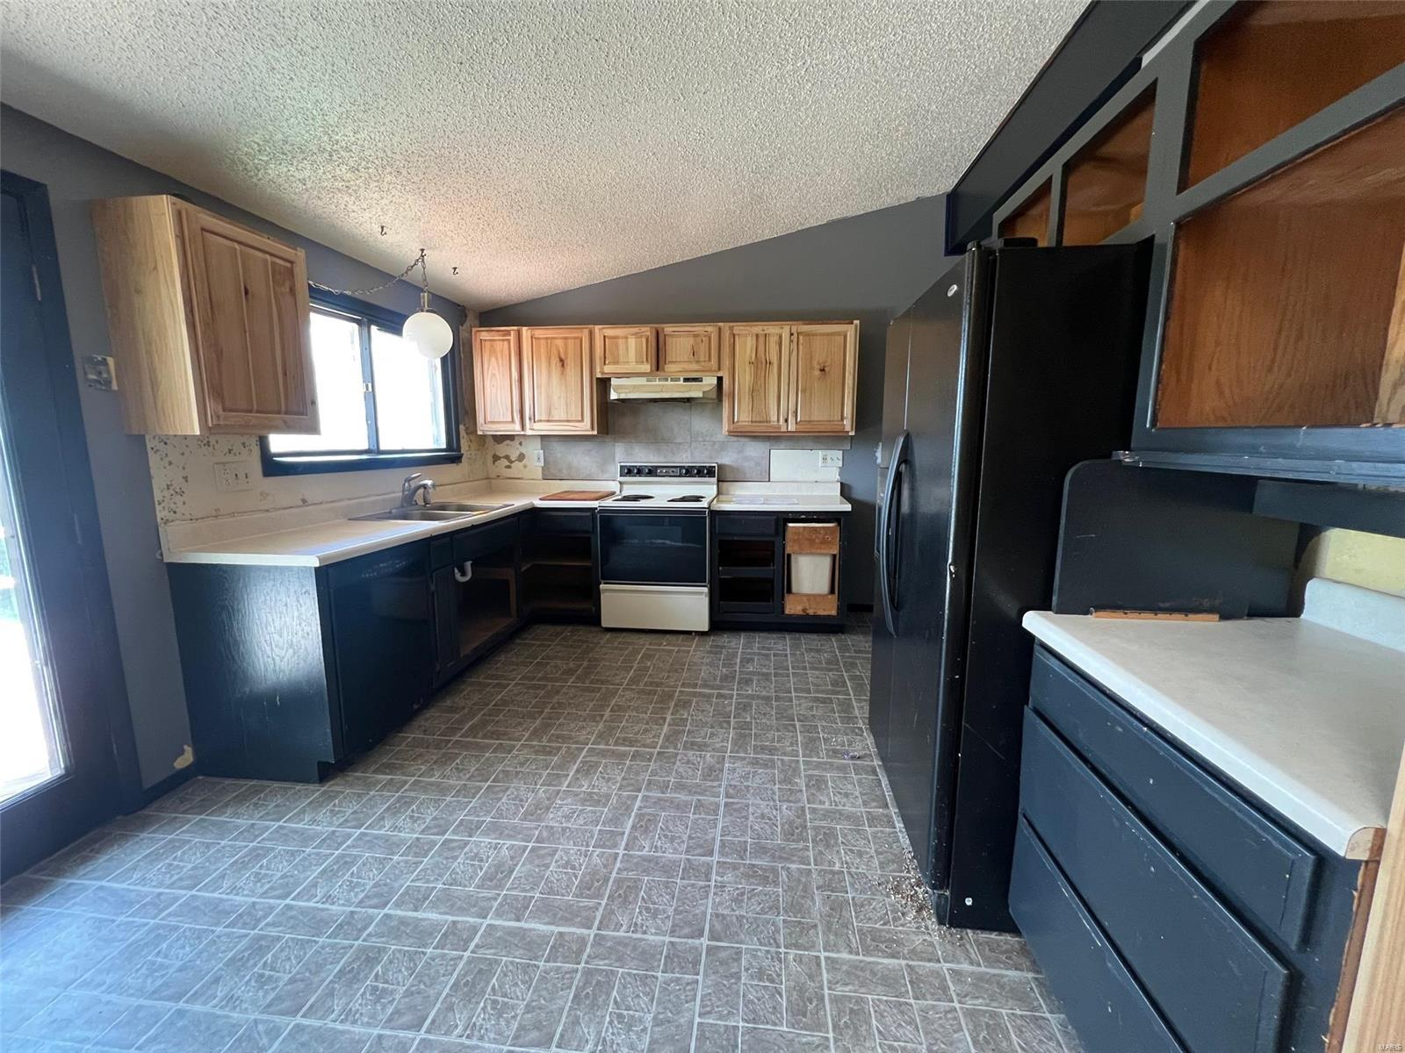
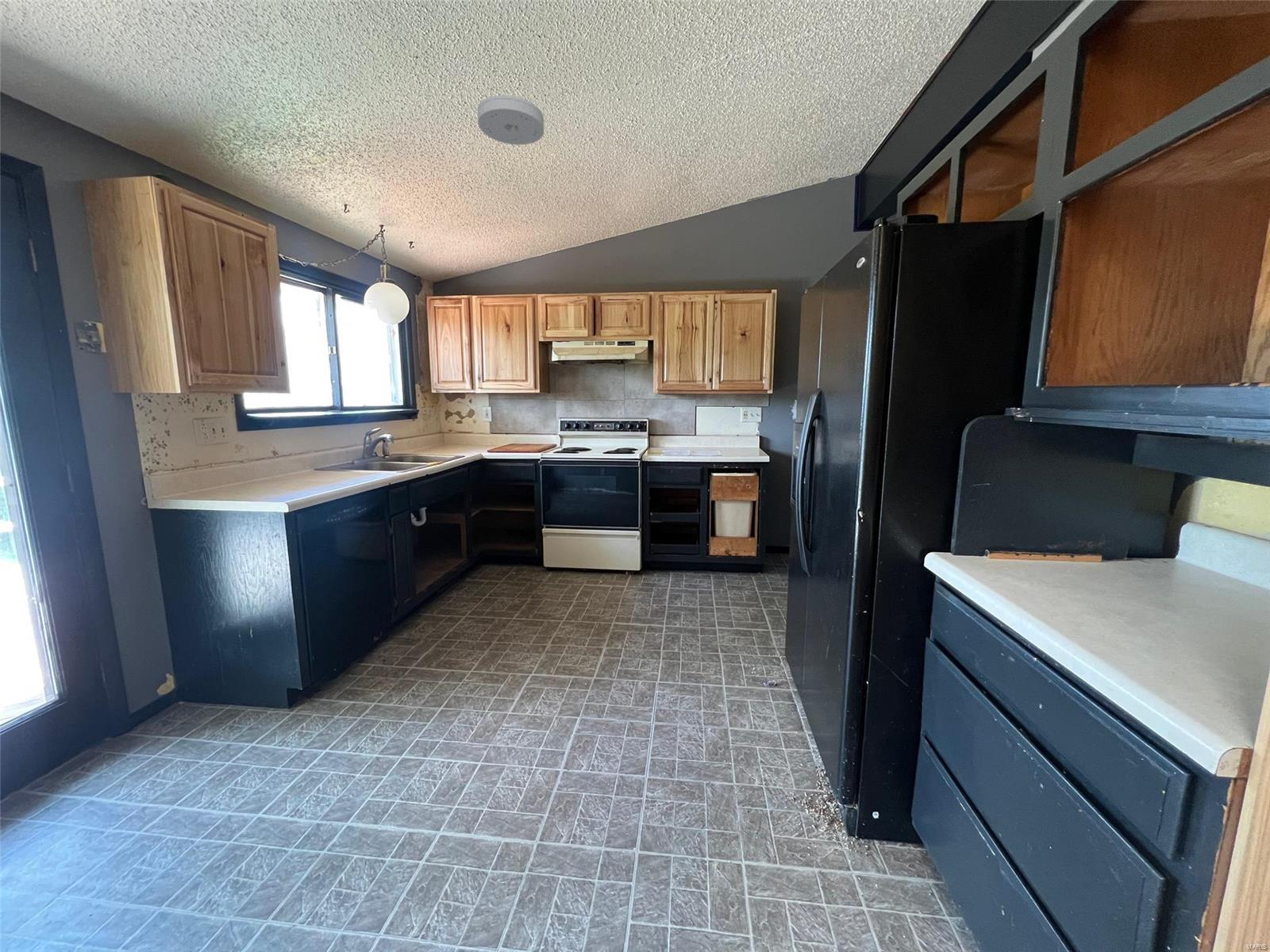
+ smoke detector (511, 121)
